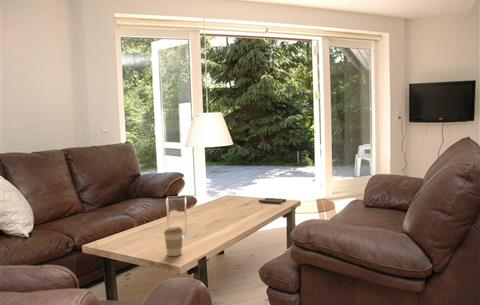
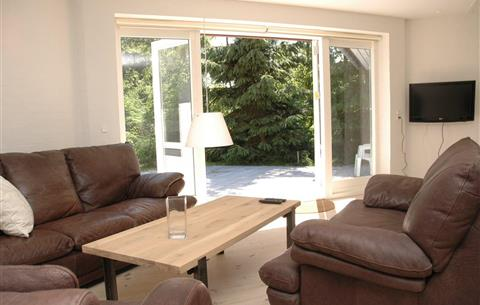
- coffee cup (173, 240)
